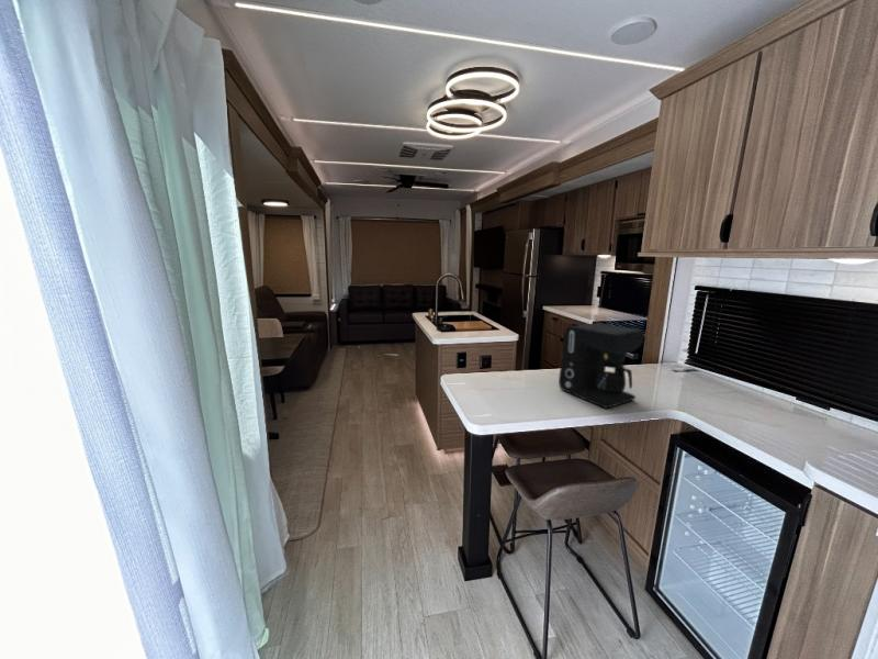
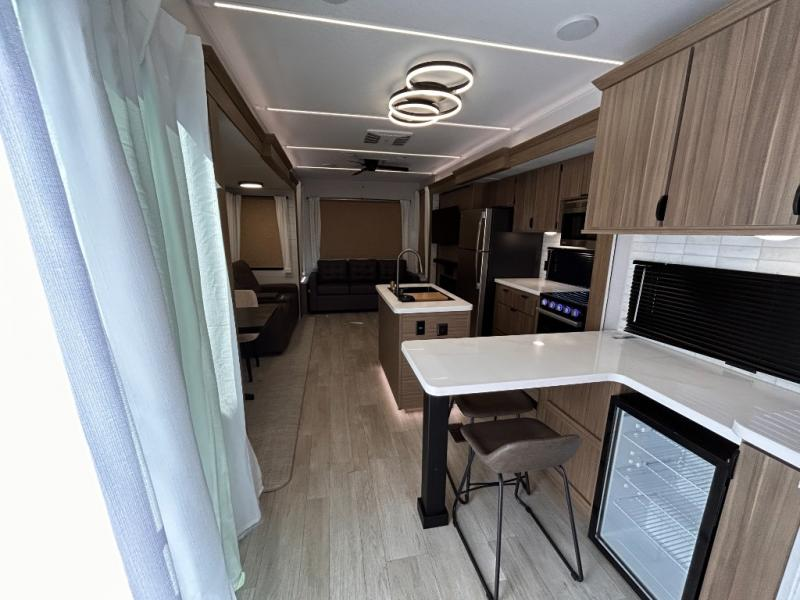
- coffee maker (600, 361)
